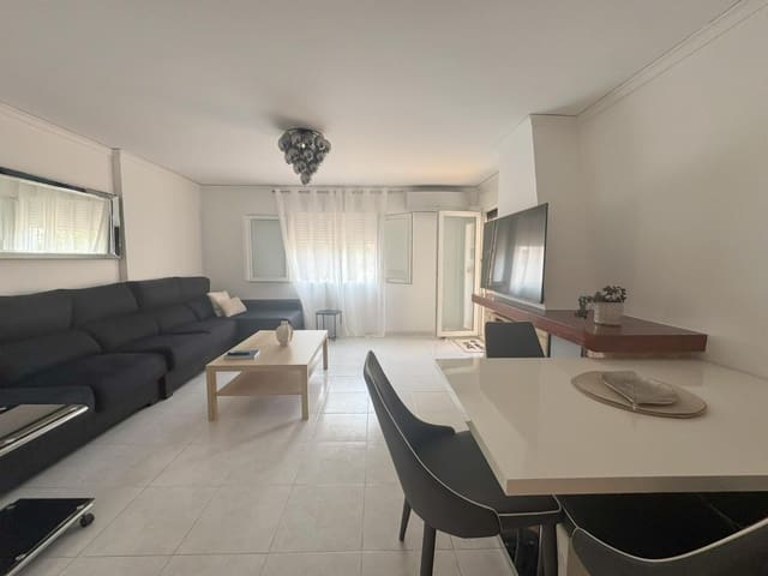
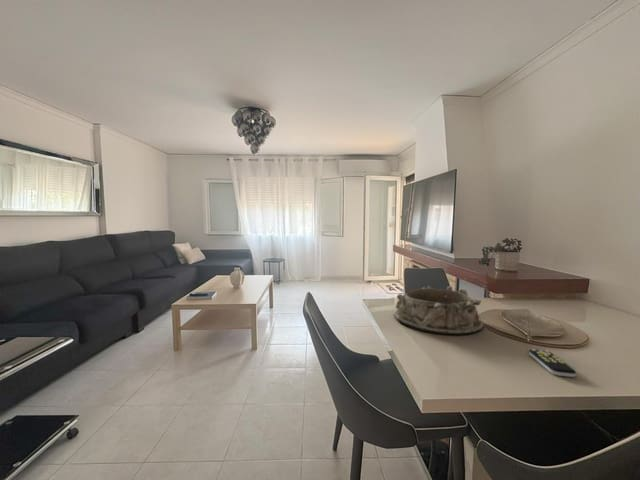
+ remote control (550, 361)
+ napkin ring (438, 306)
